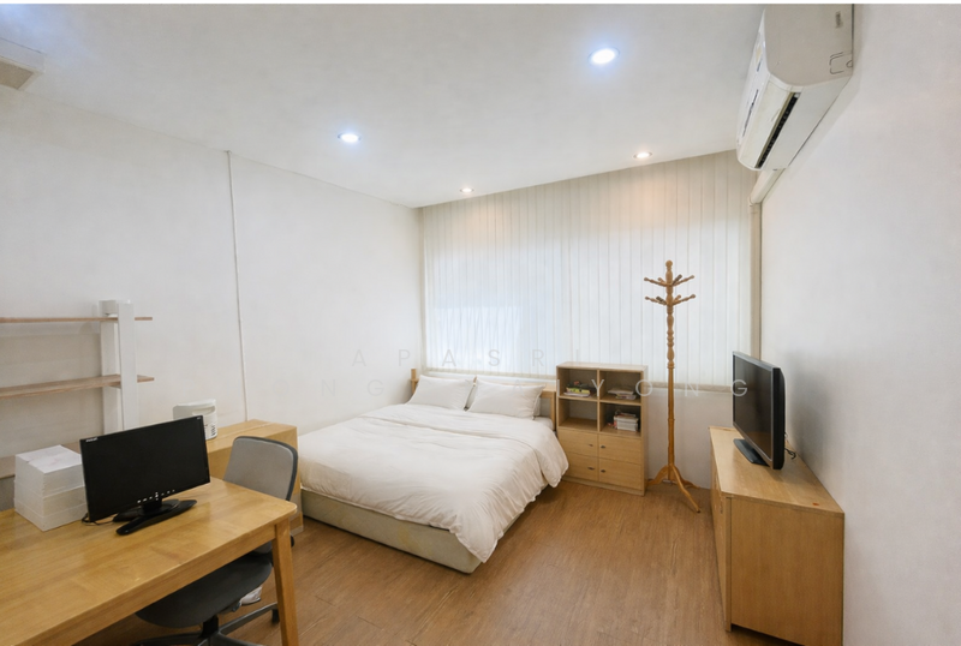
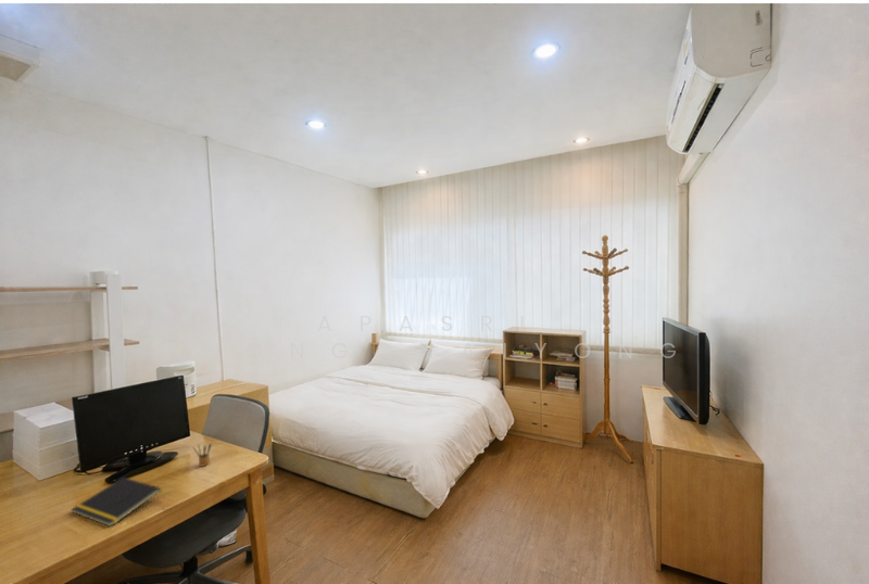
+ notepad (117, 499)
+ pencil box (203, 454)
